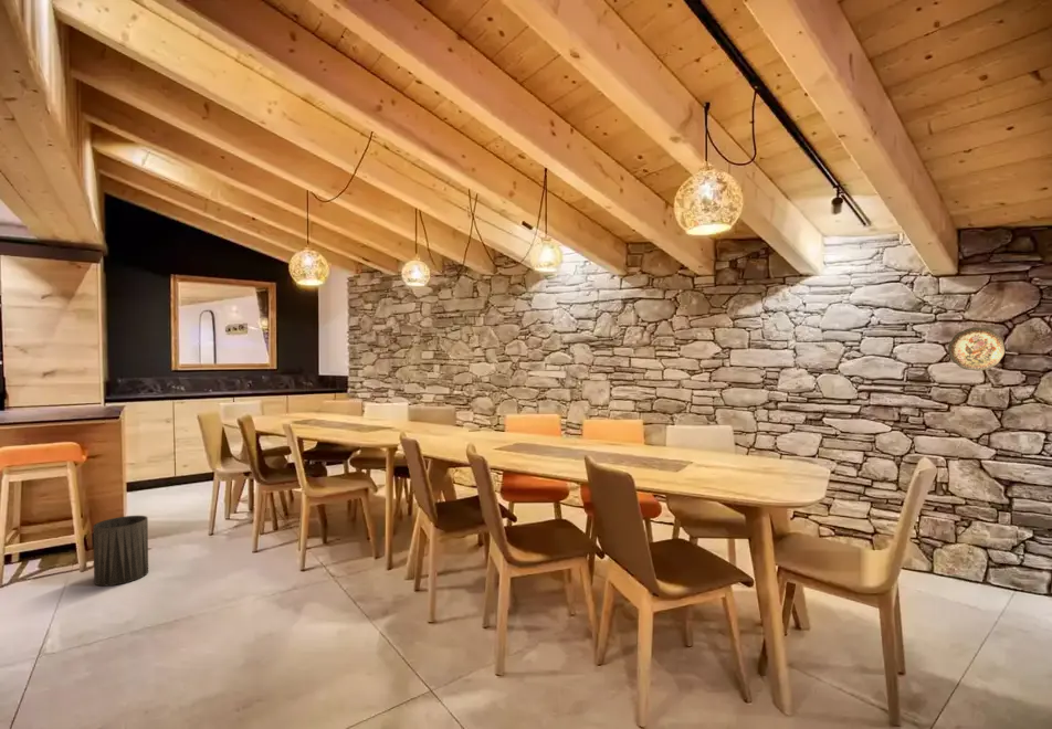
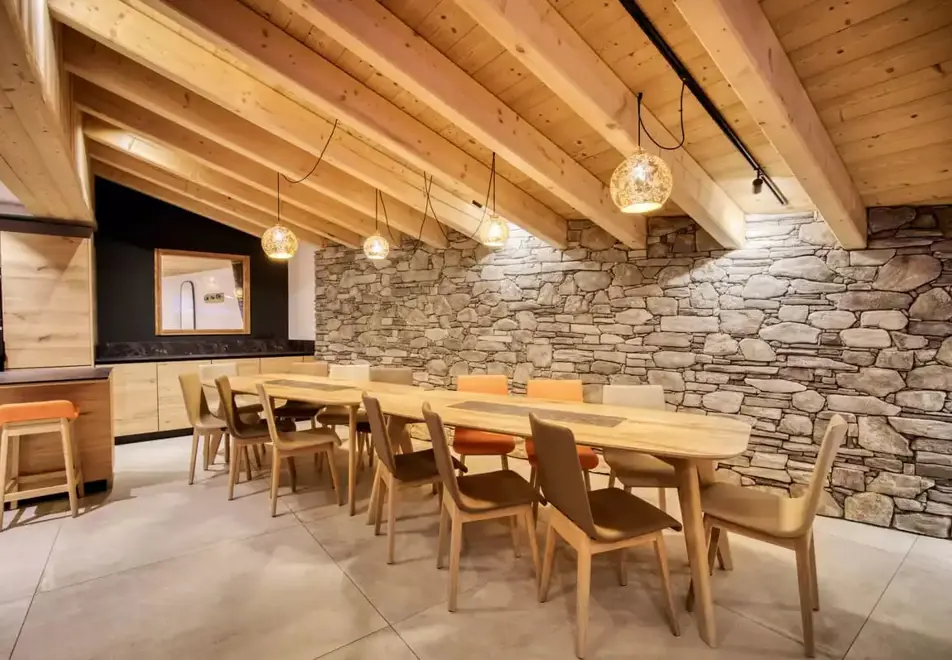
- decorative plate (976, 349)
- trash can (122, 549)
